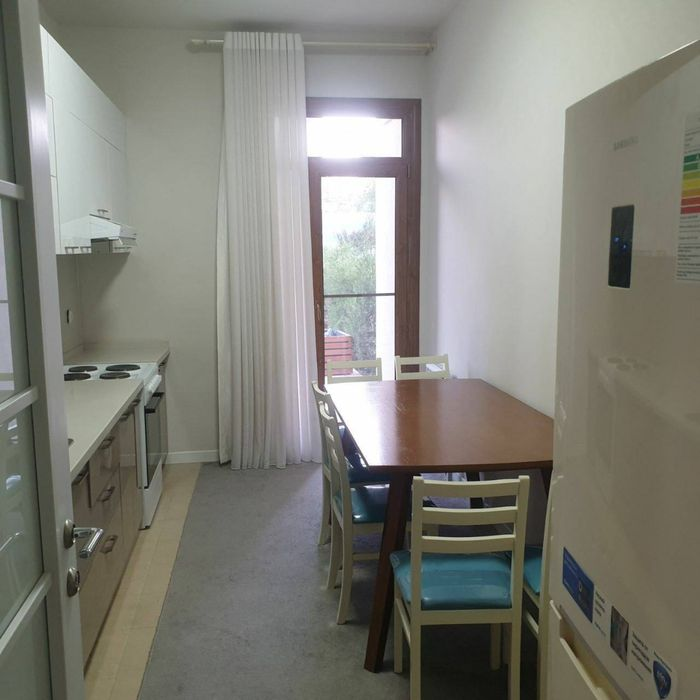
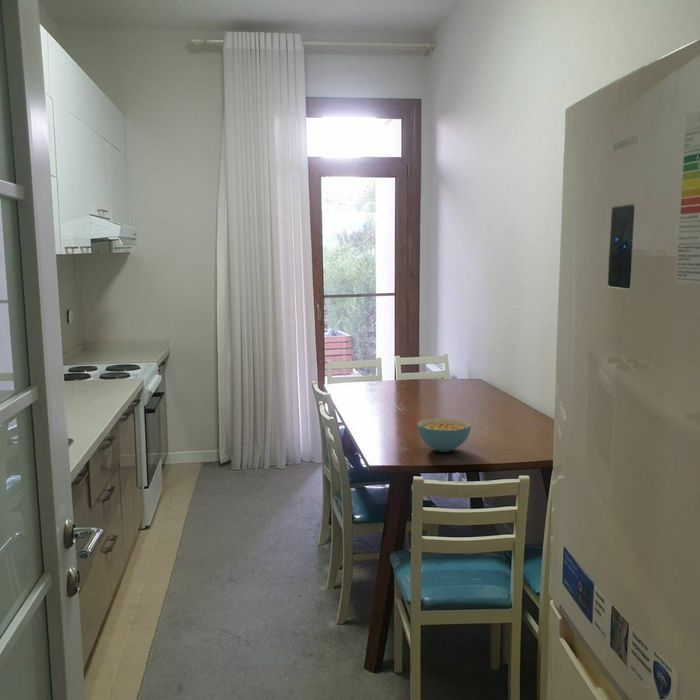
+ cereal bowl (443, 436)
